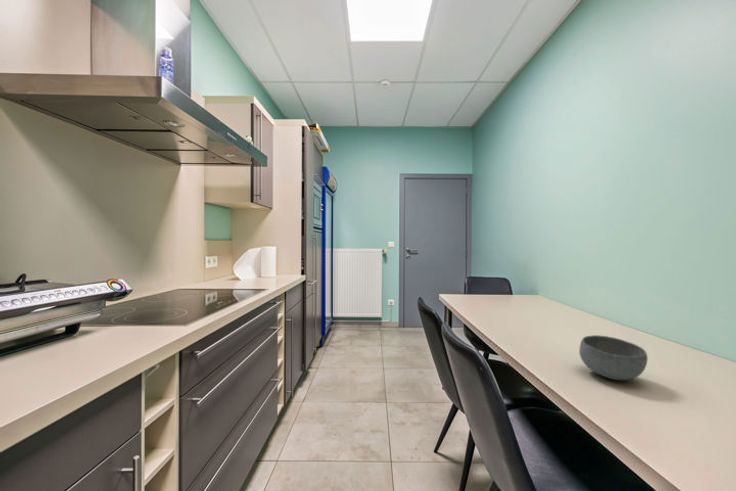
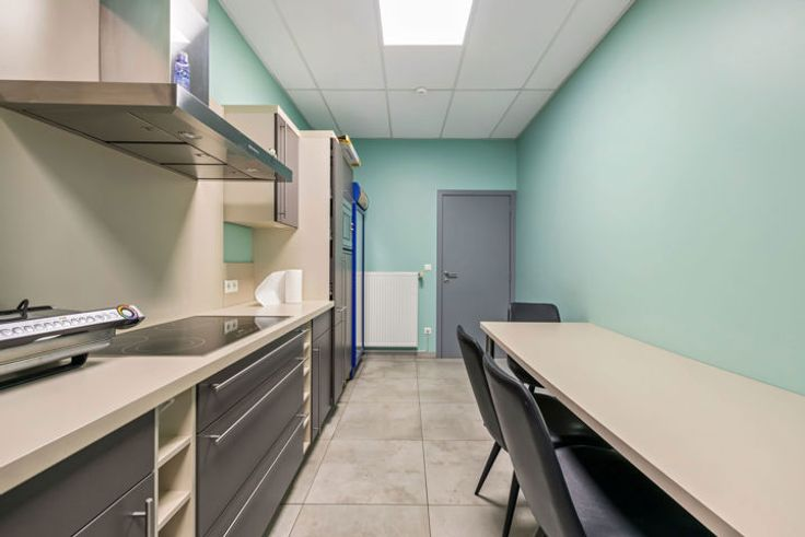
- bowl (611, 359)
